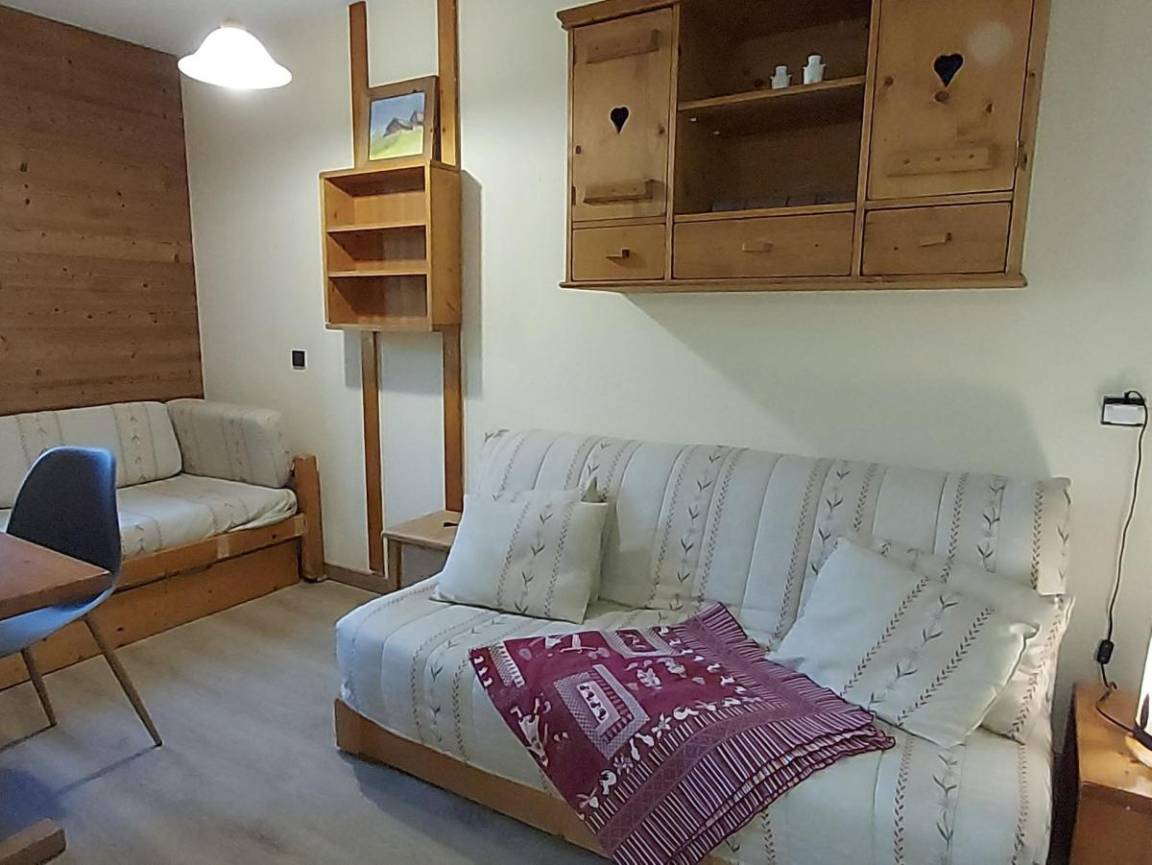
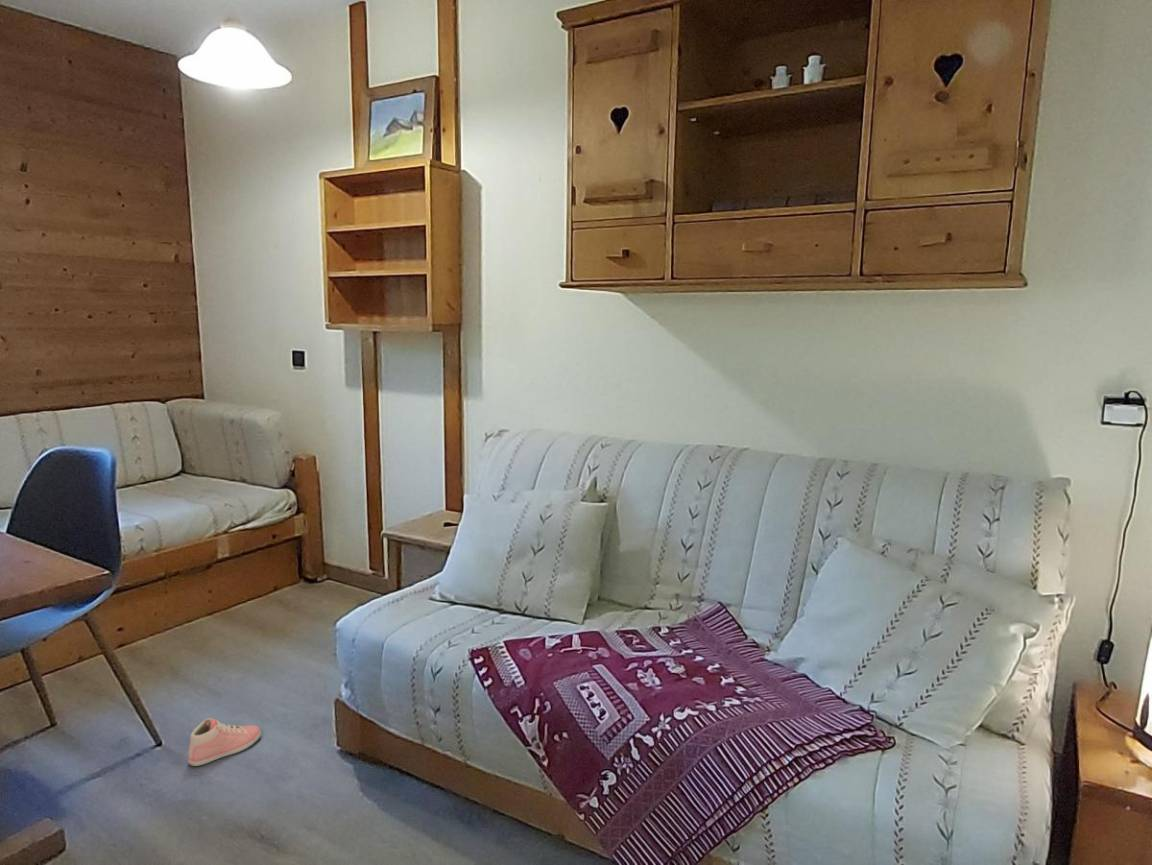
+ sneaker (225, 733)
